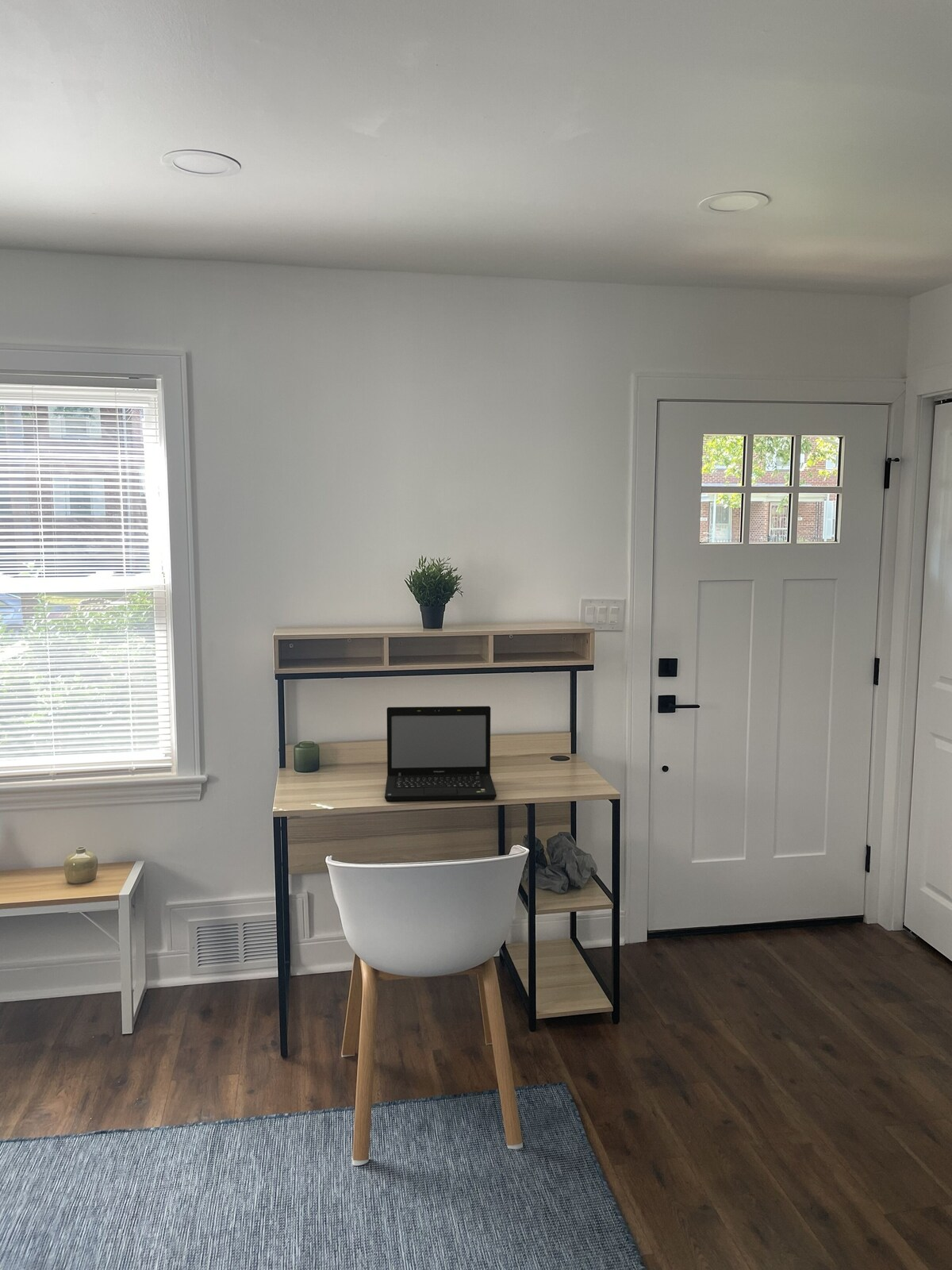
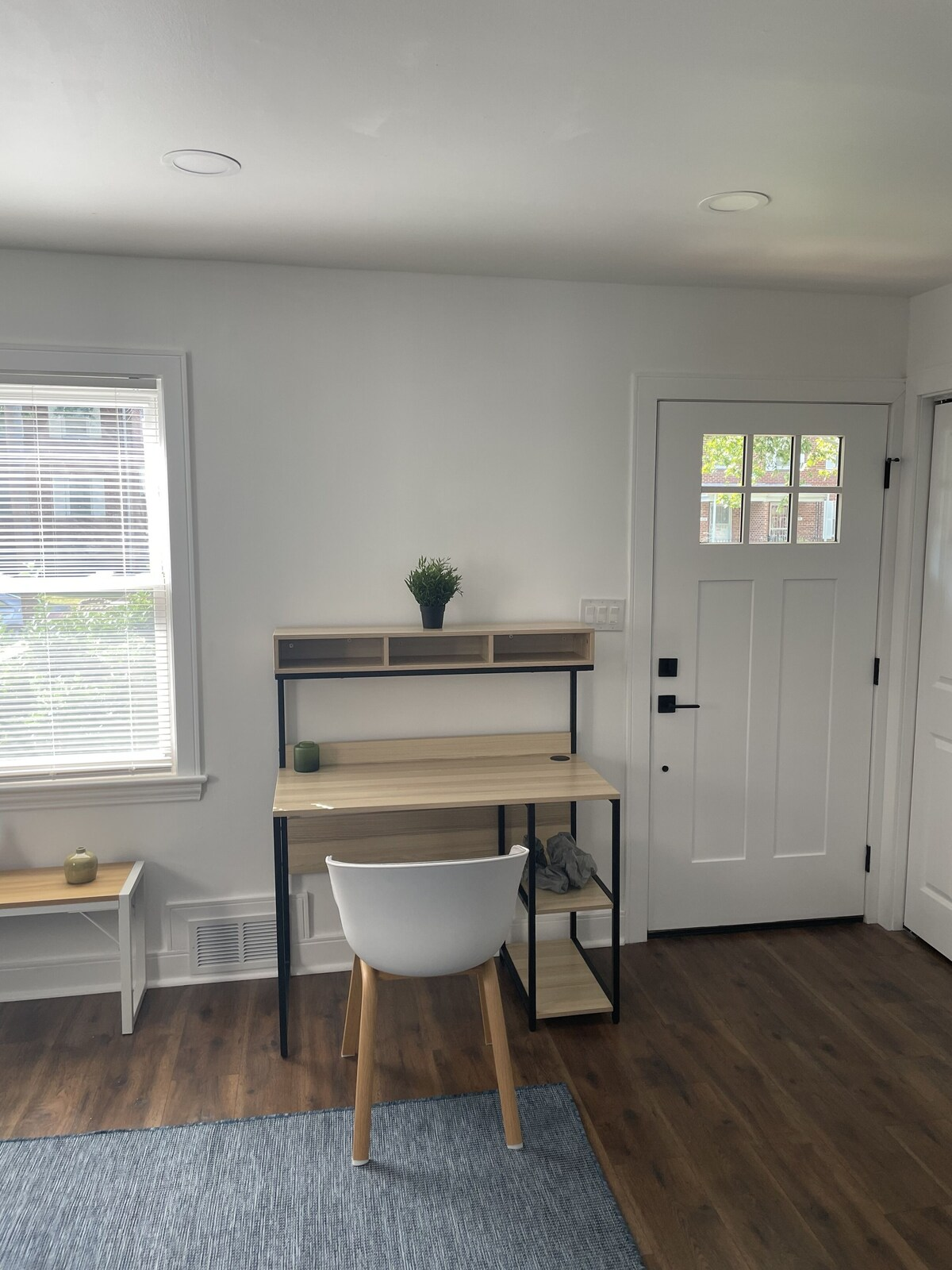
- laptop (440, 752)
